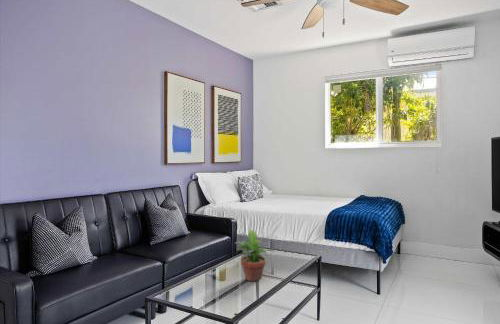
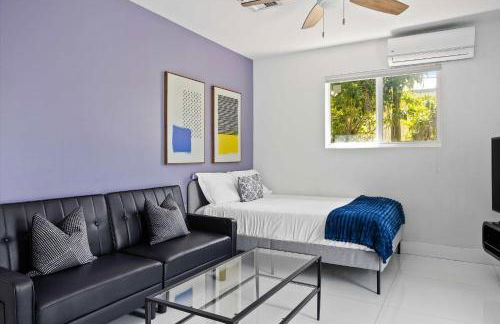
- potted plant (254, 257)
